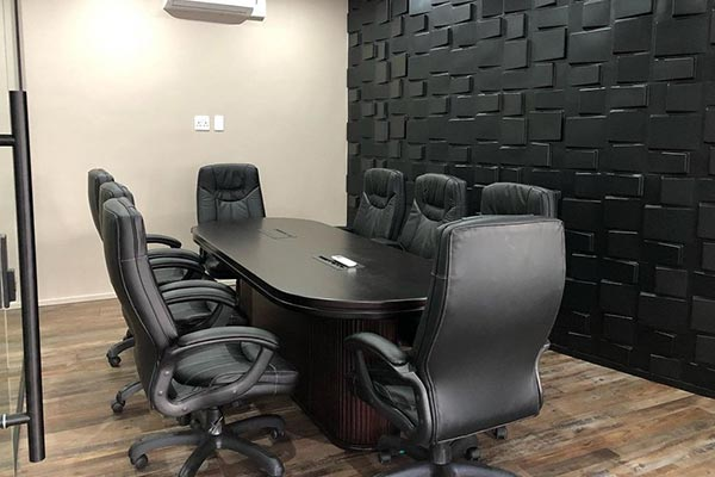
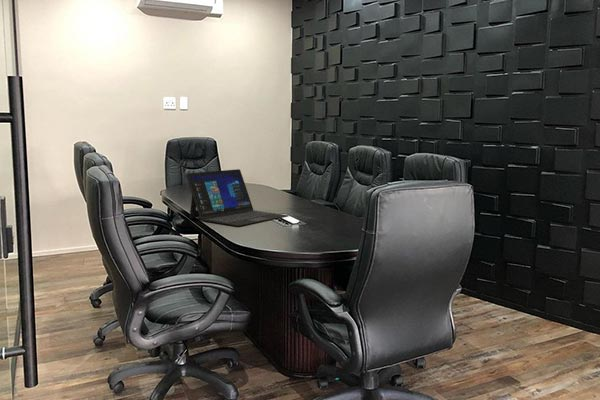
+ laptop (238, 195)
